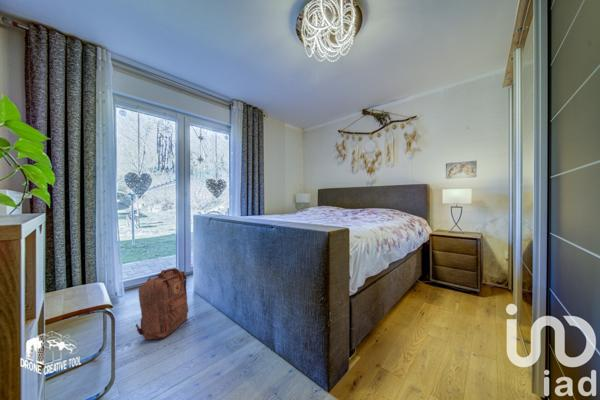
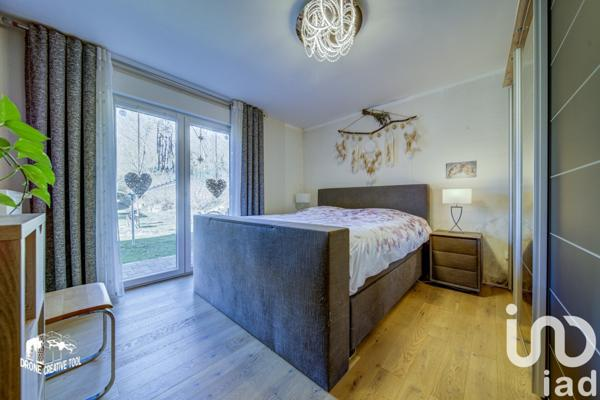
- backpack (163, 299)
